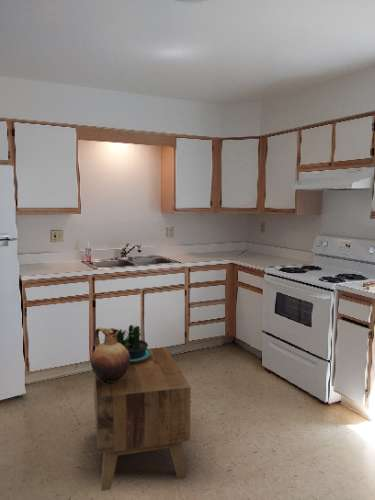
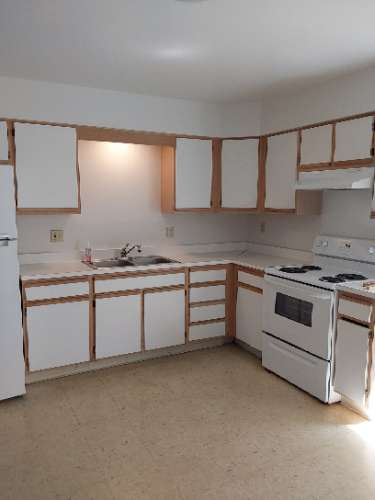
- potted plant (127, 341)
- side table (139, 409)
- ceramic pitcher (110, 355)
